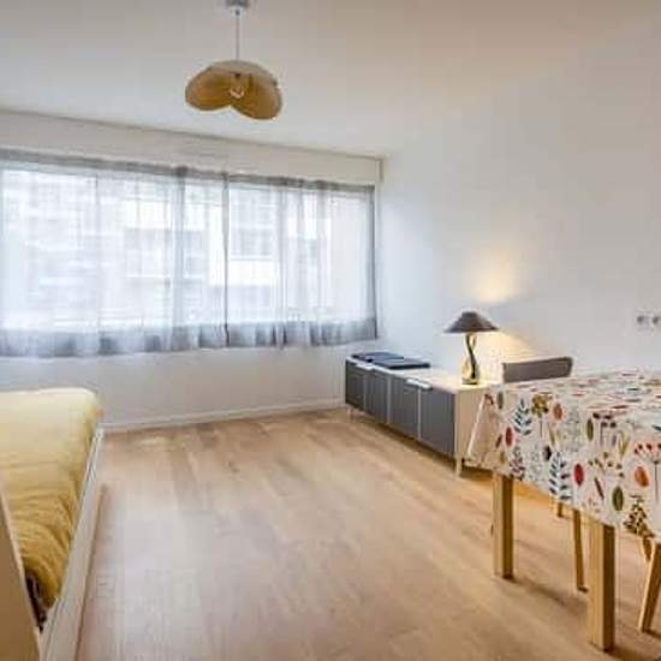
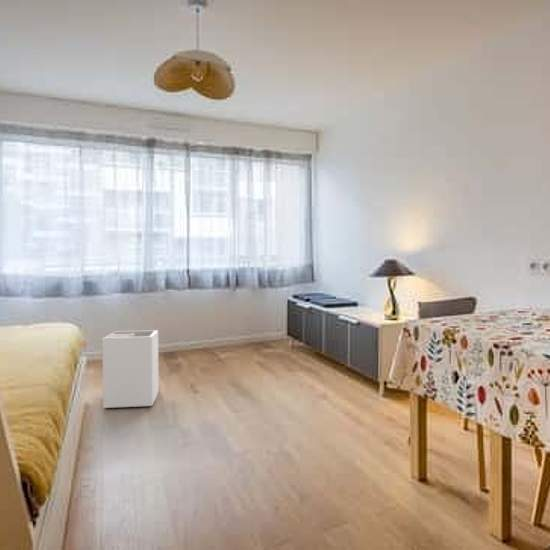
+ laundry hamper (132, 366)
